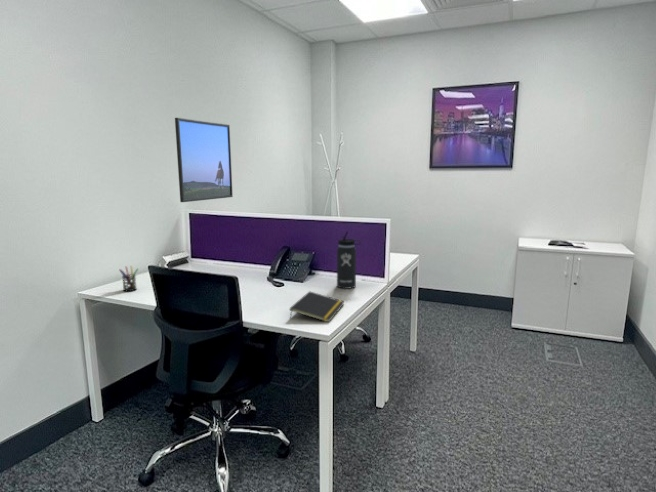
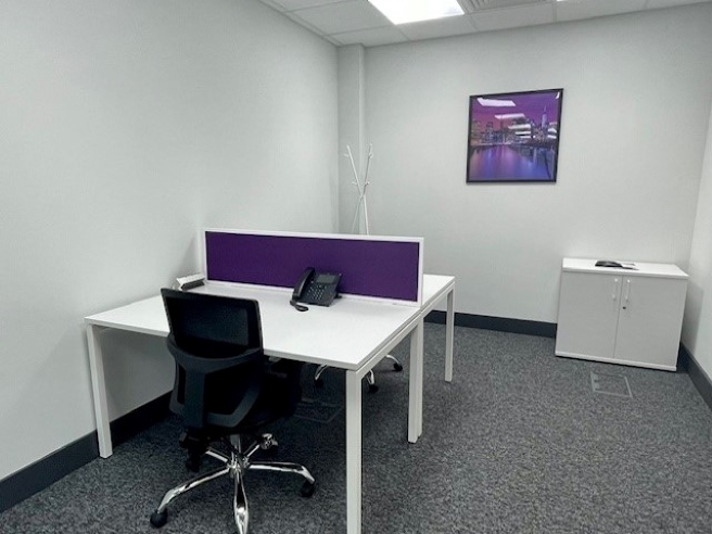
- pen holder (130, 277)
- thermos bottle (348, 258)
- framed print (206, 161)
- notepad (318, 305)
